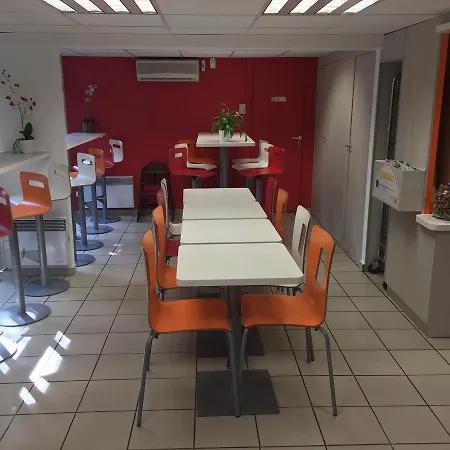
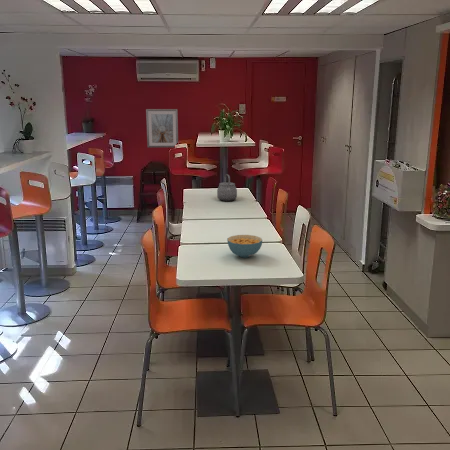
+ cereal bowl (244, 247)
+ tea kettle (226, 186)
+ picture frame (162, 128)
